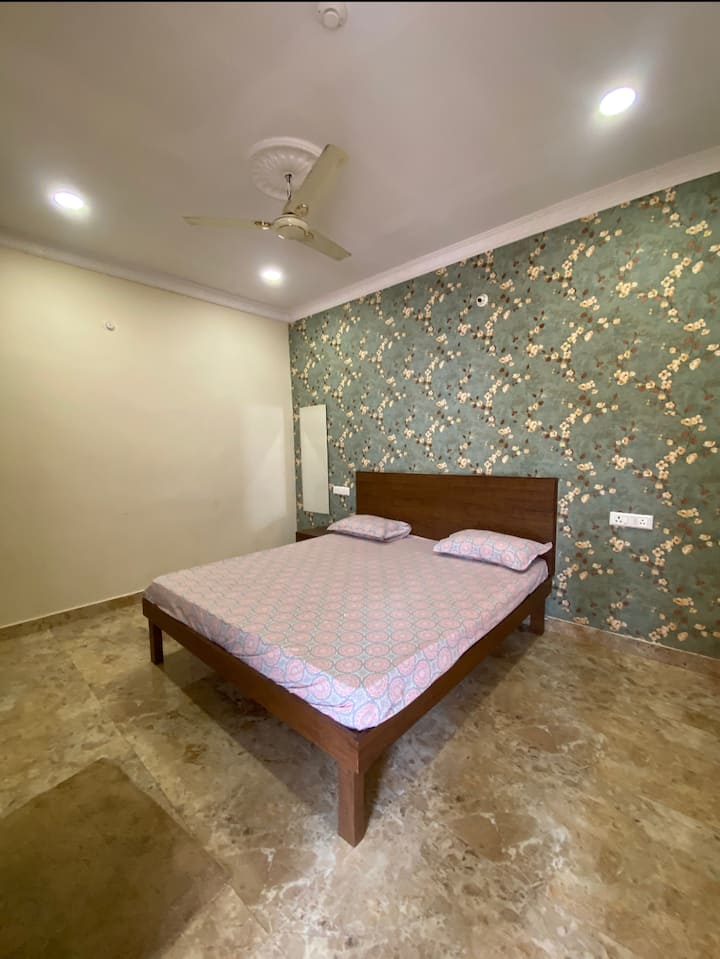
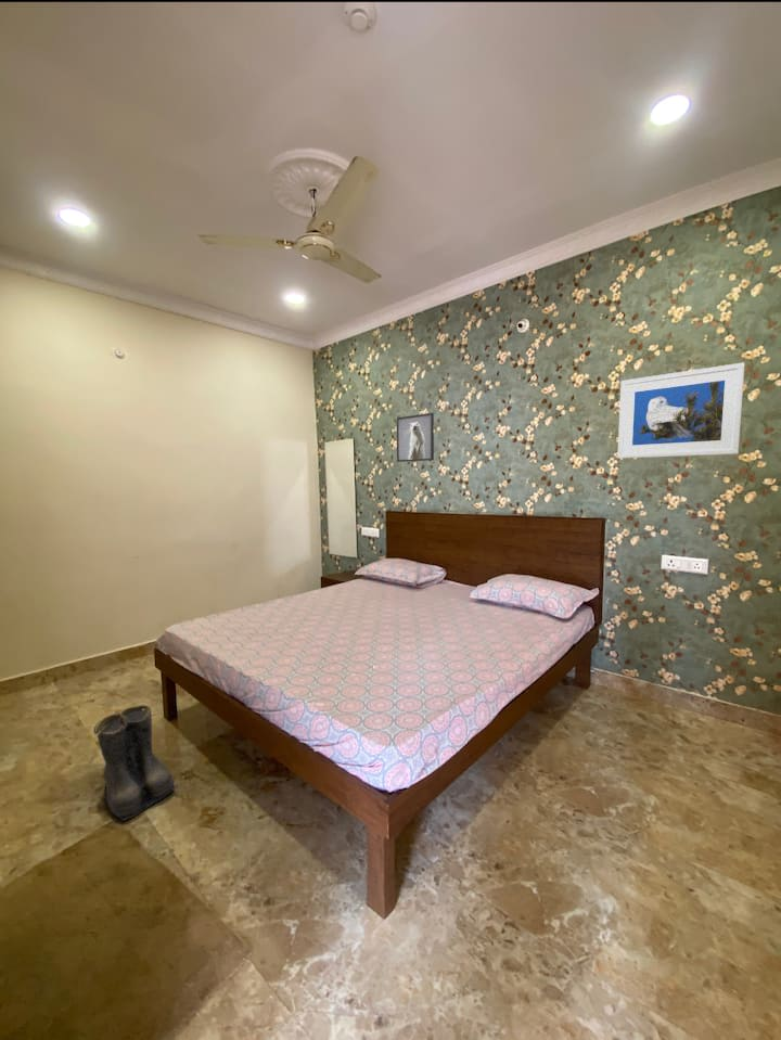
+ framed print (675, 414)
+ boots (132, 756)
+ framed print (414, 438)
